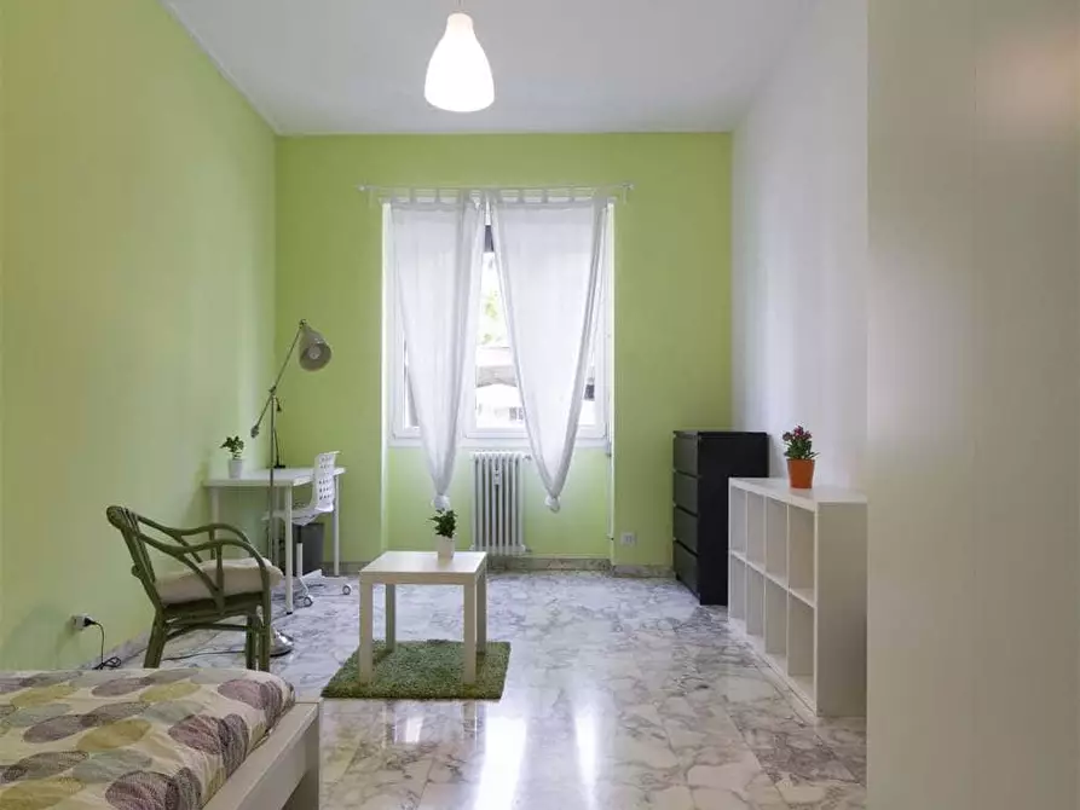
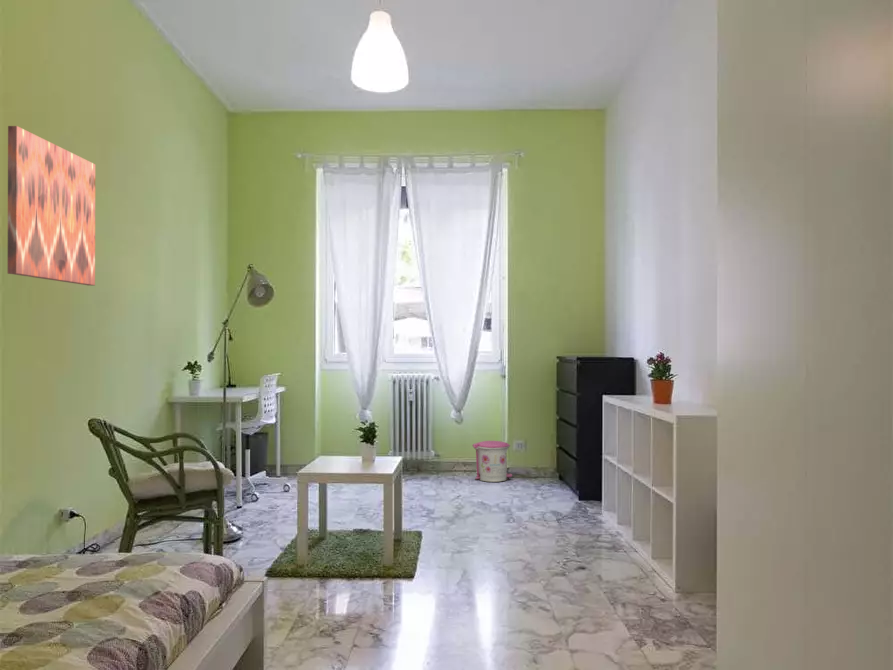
+ wall art (55, 213)
+ trash can (492, 460)
